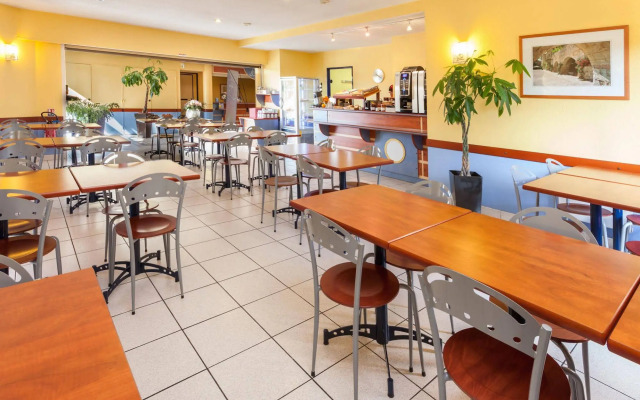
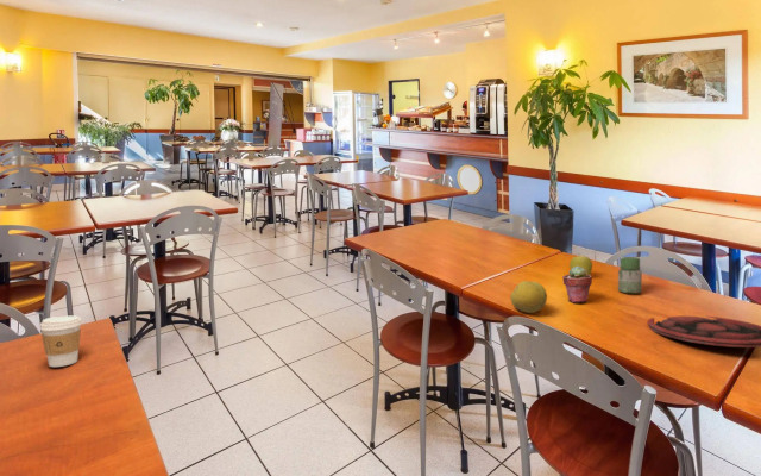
+ coffee cup (62, 339)
+ potted succulent (577, 283)
+ plate (707, 328)
+ fruit (528, 296)
+ jar (629, 274)
+ apple (580, 264)
